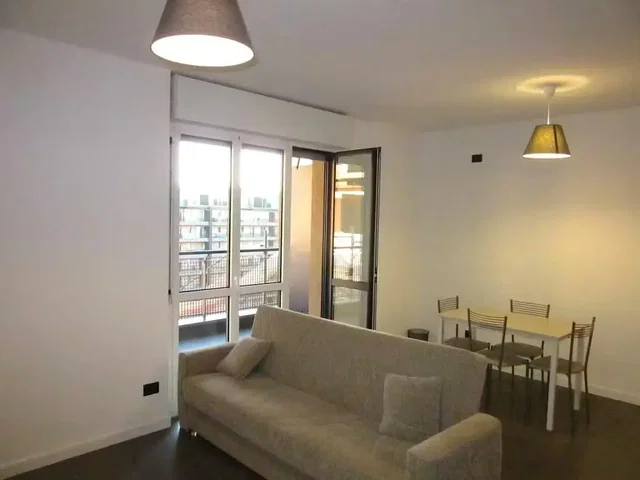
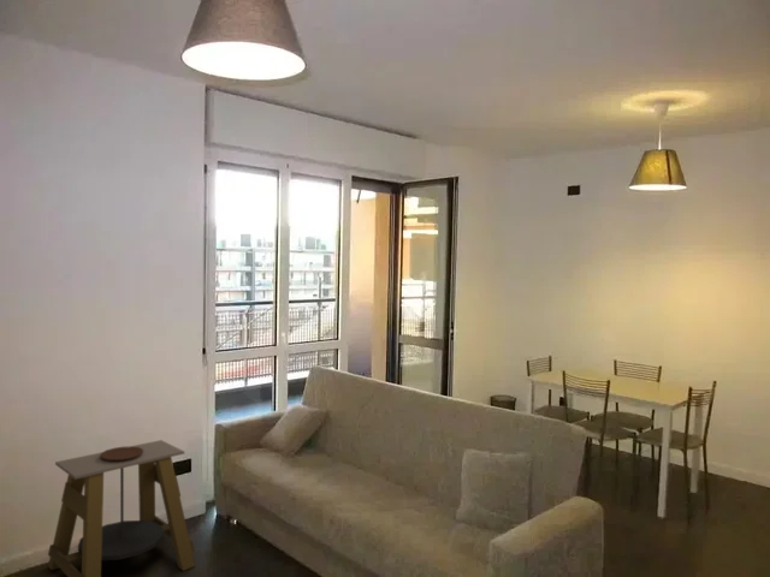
+ side table (122, 510)
